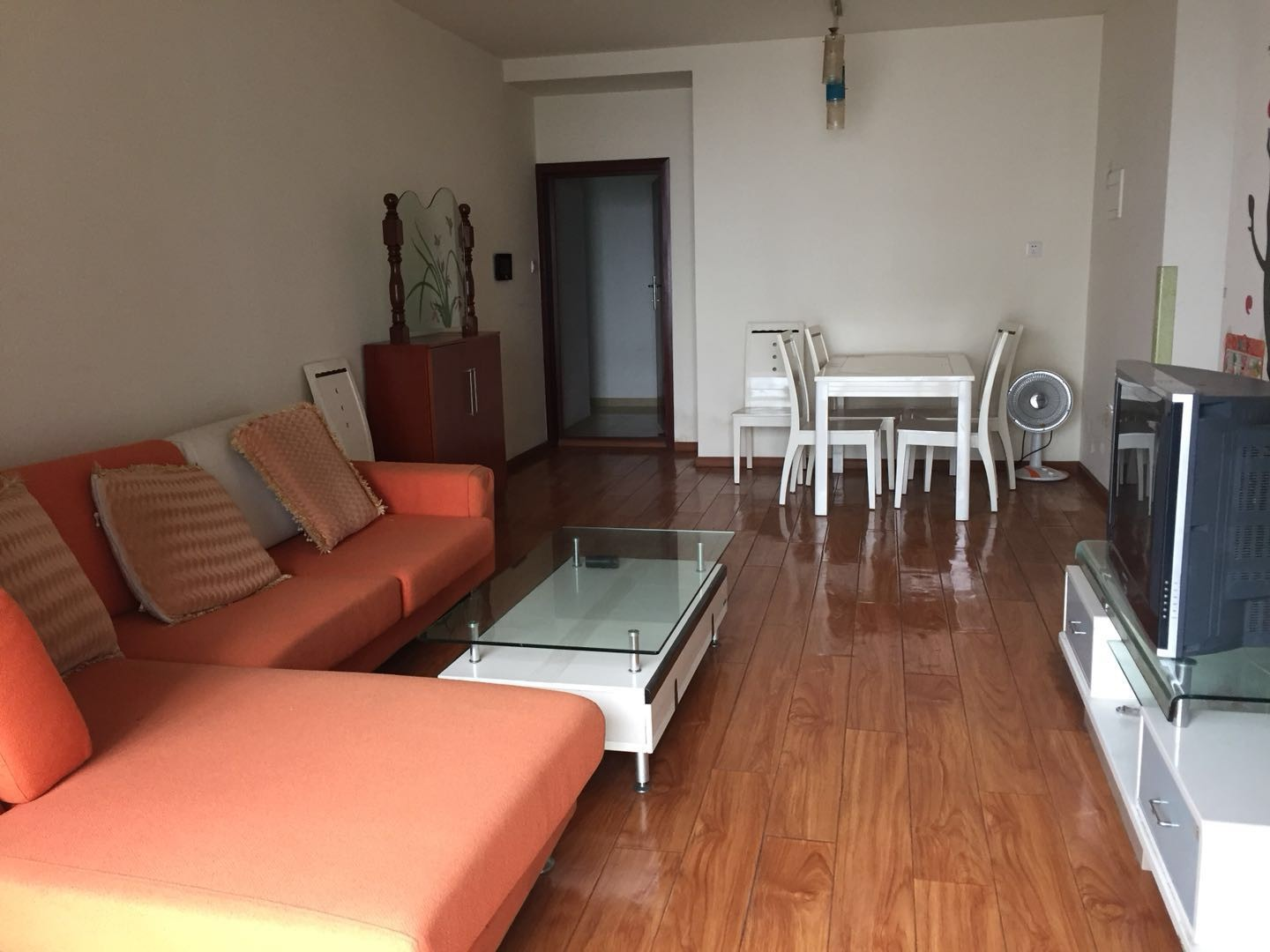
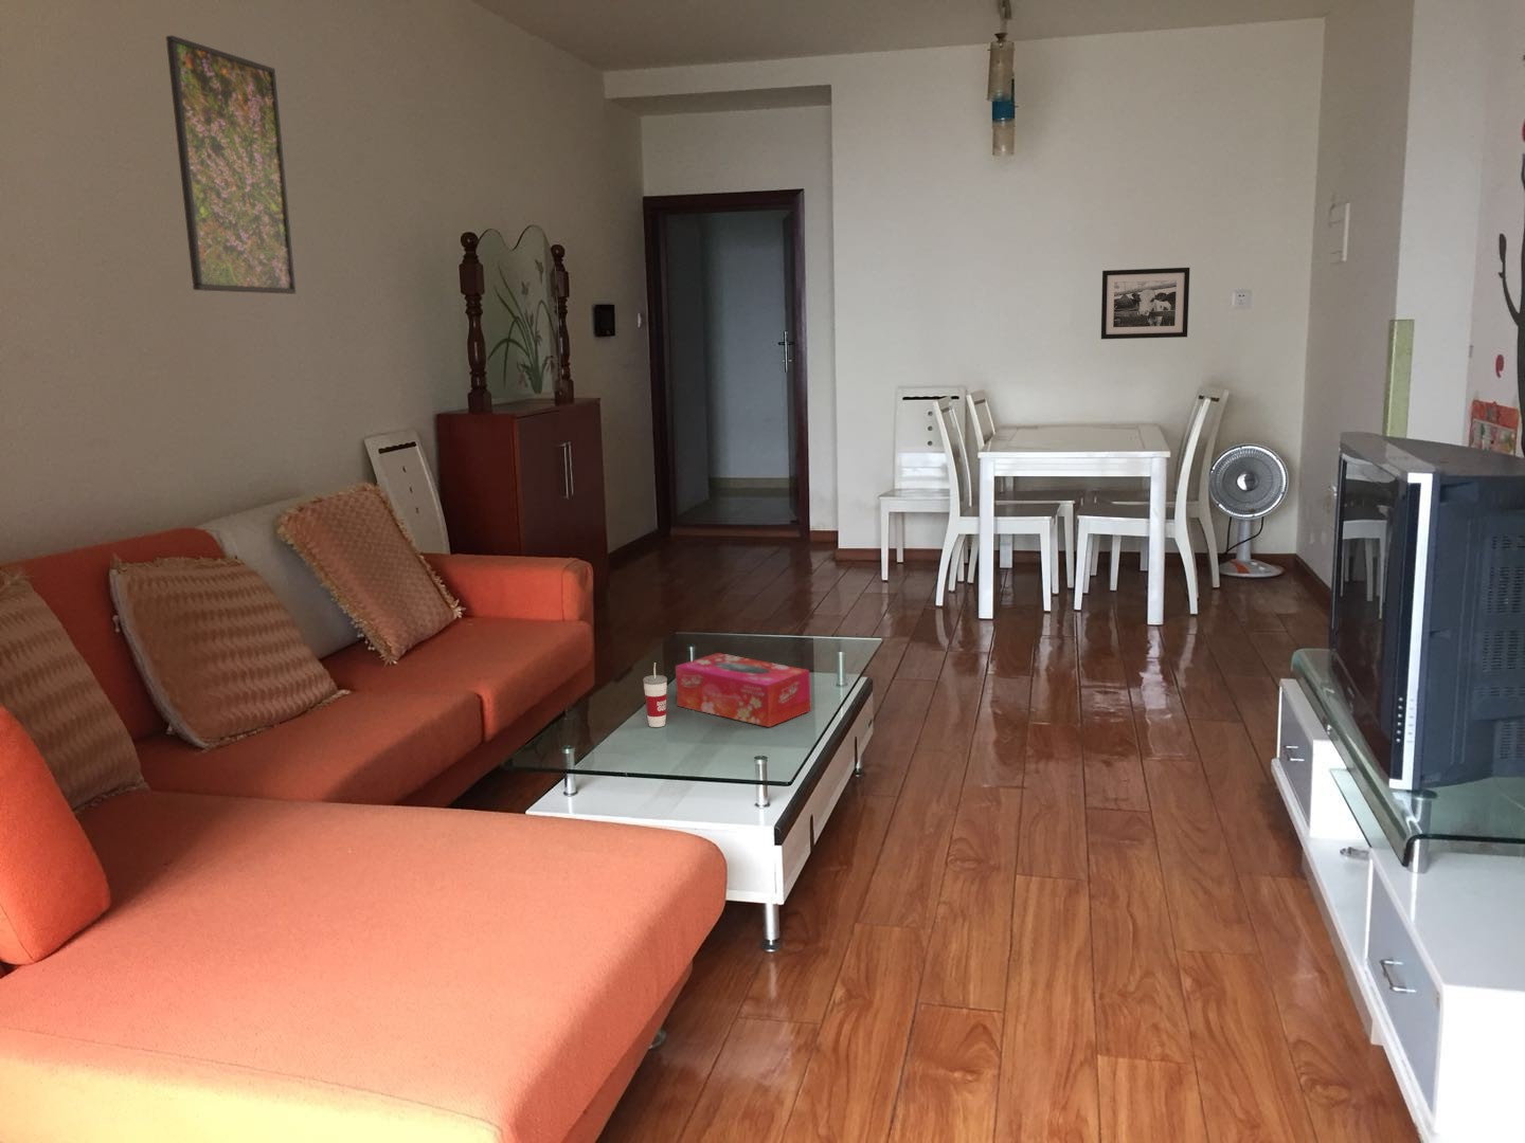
+ picture frame (1143, 304)
+ cup (656, 693)
+ tissue box (741, 688)
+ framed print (235, 174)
